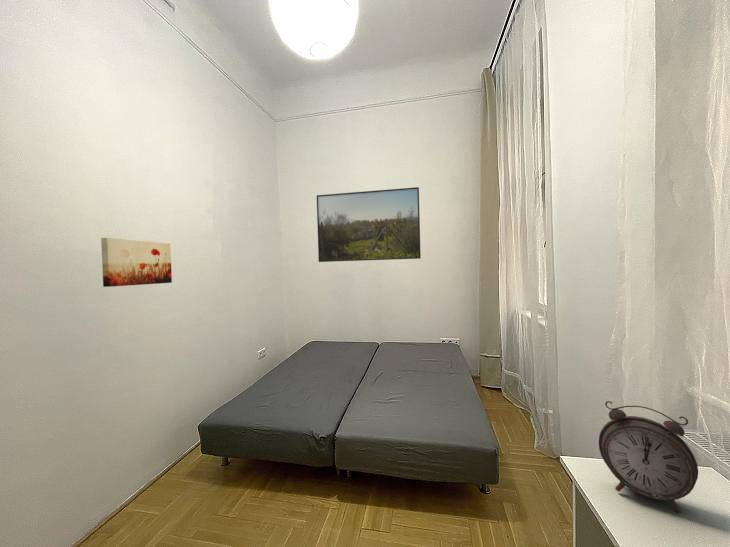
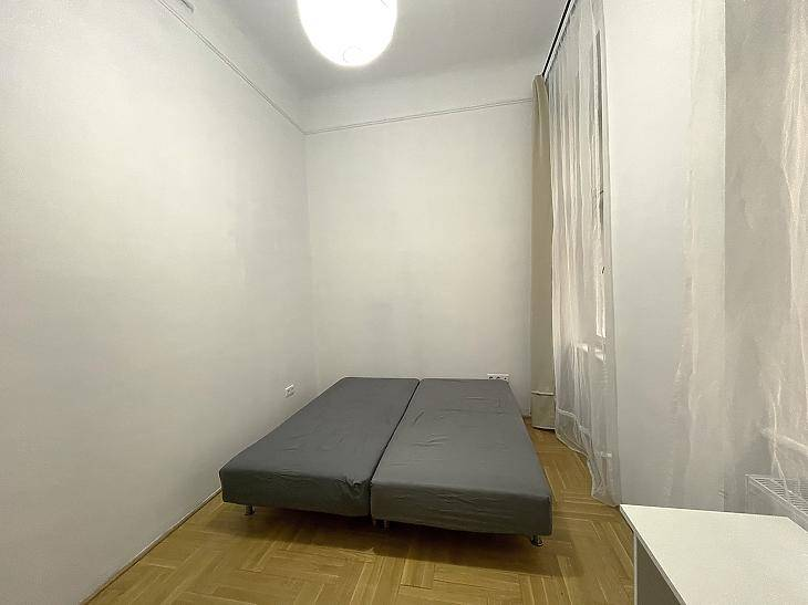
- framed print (367, 226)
- alarm clock (644, 452)
- wall art (140, 262)
